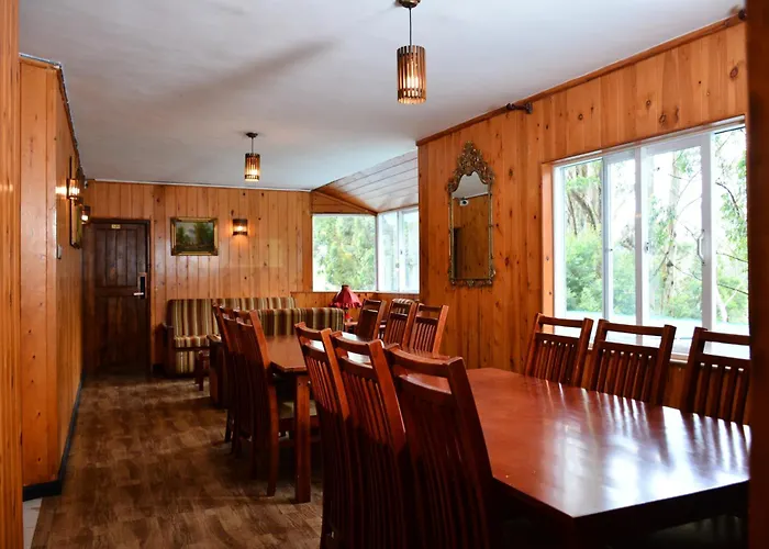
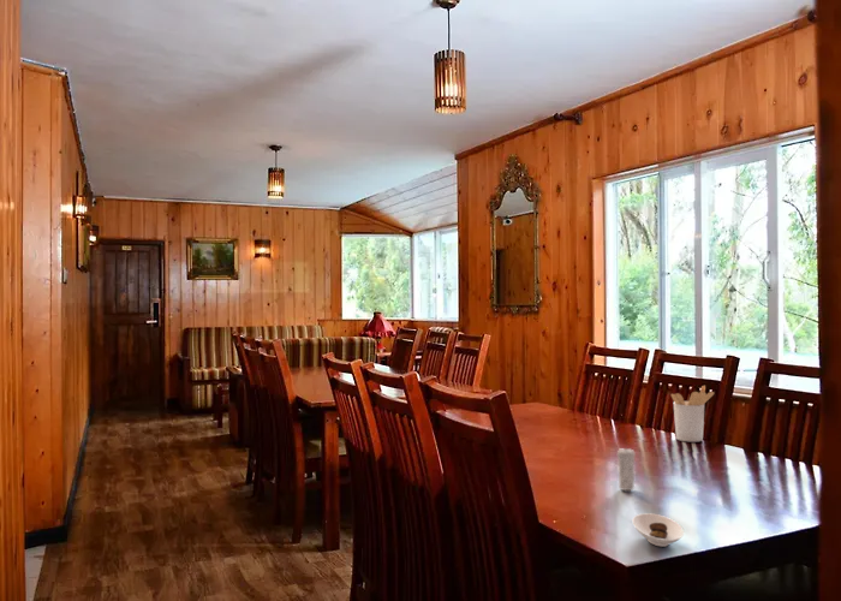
+ candle (626, 465)
+ saucer (657, 531)
+ utensil holder (693, 413)
